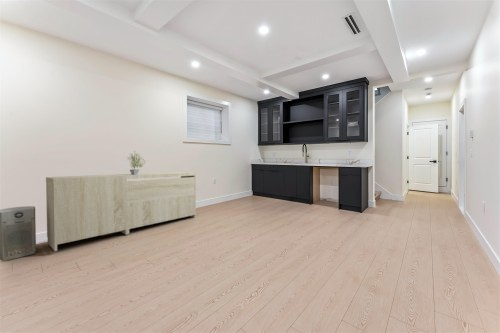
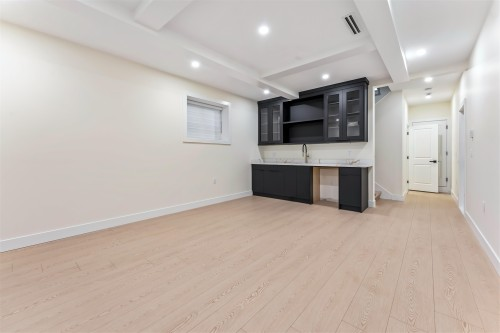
- potted plant (136, 162)
- fan (17, 231)
- sideboard (132, 201)
